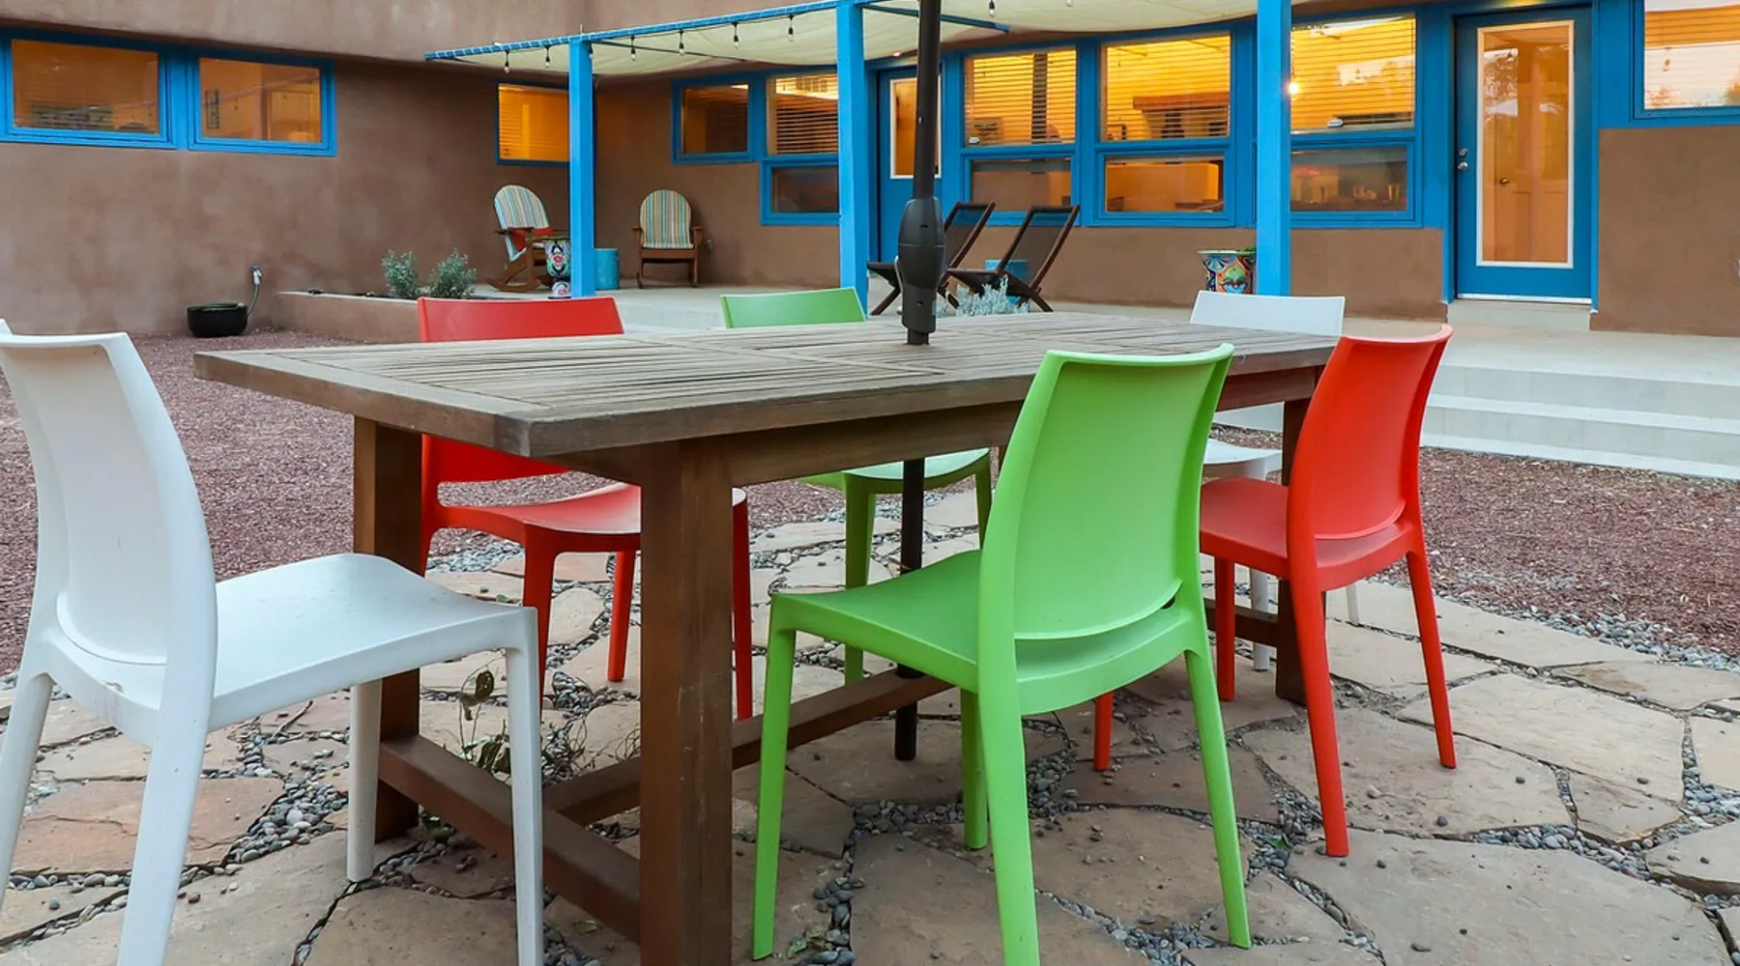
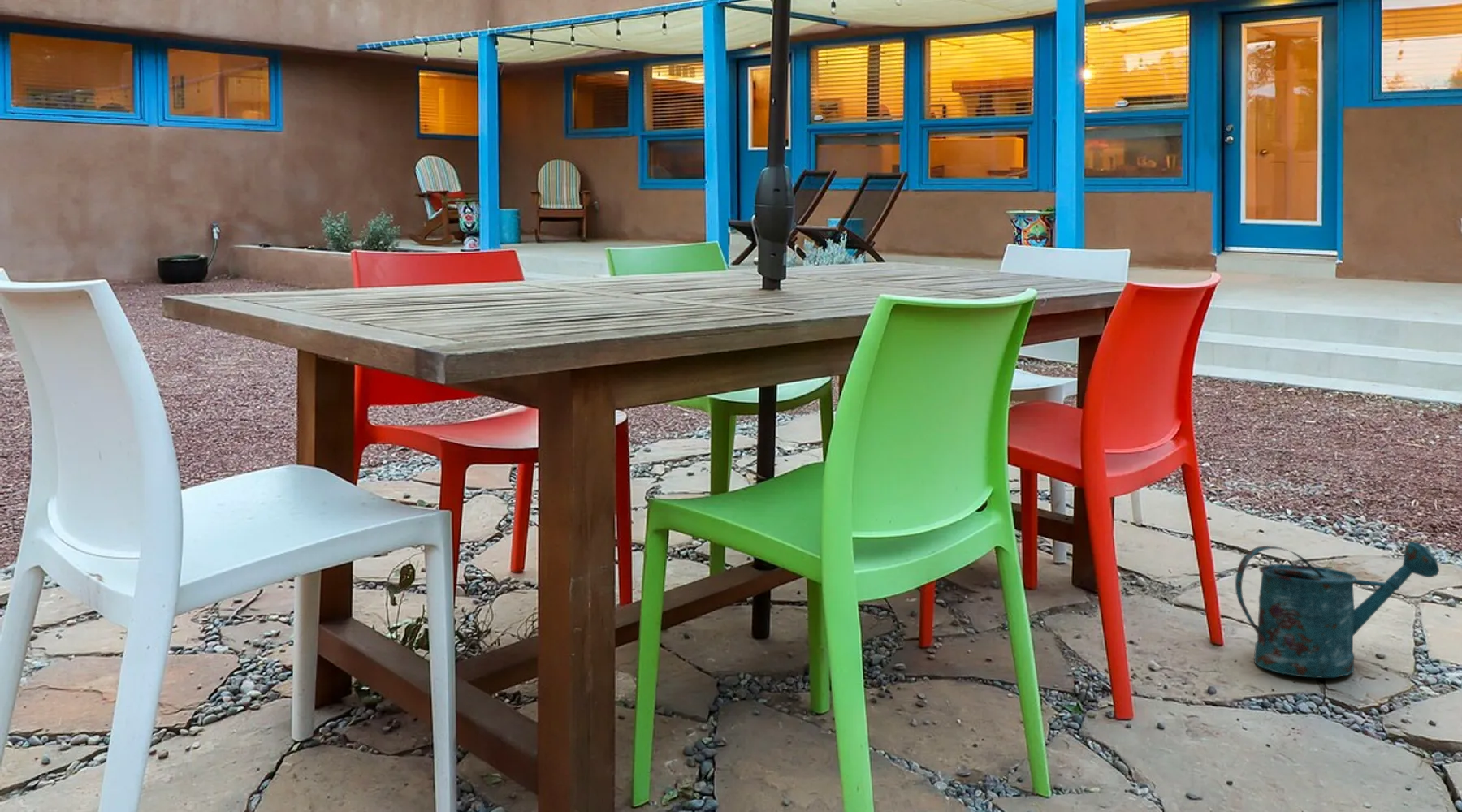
+ watering can (1334, 603)
